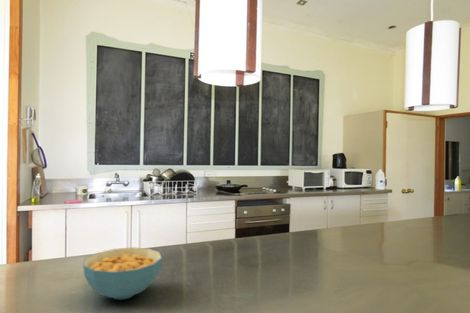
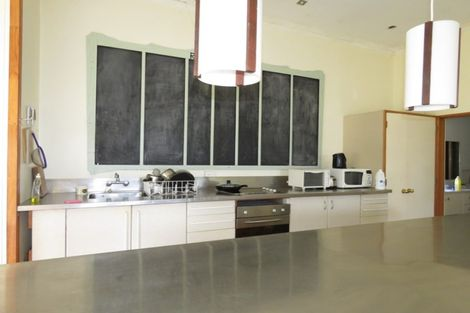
- cereal bowl (123, 276)
